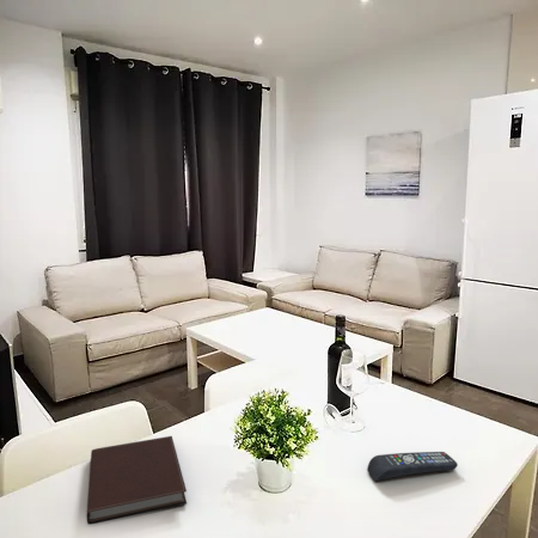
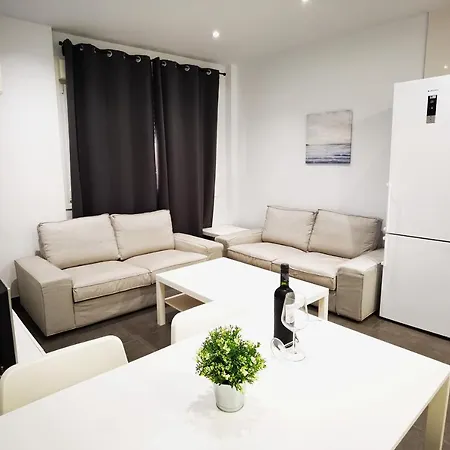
- notebook (135, 473)
- remote control (411, 464)
